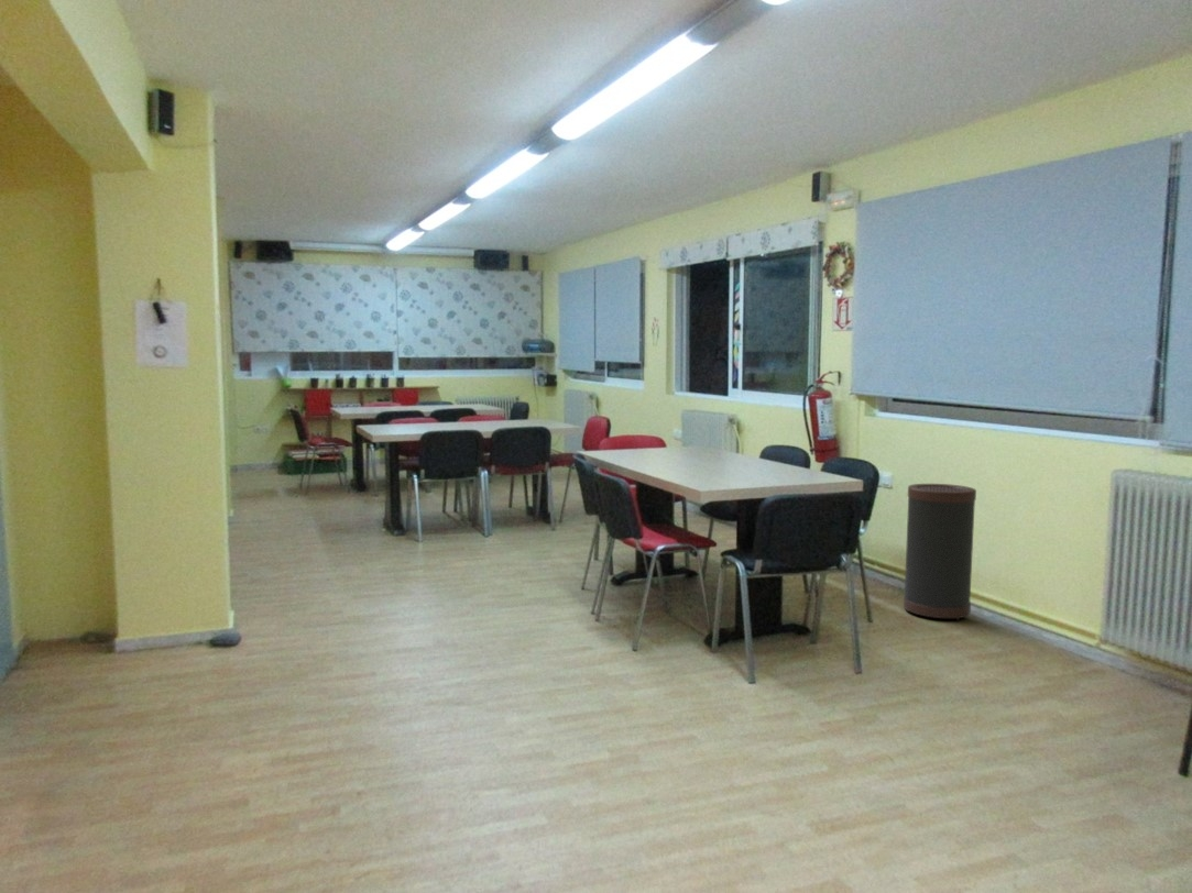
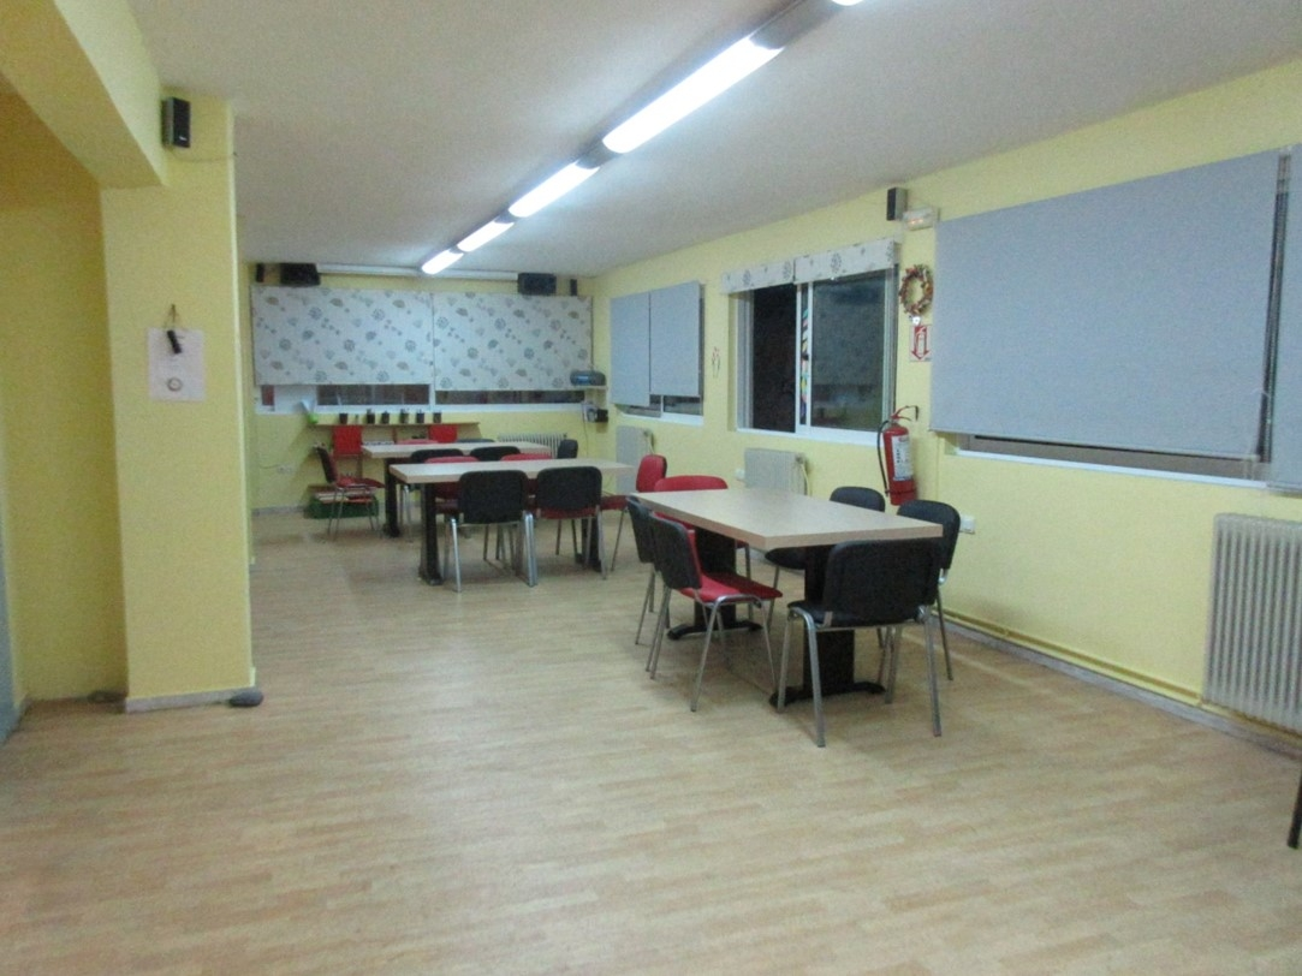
- trash can (939, 550)
